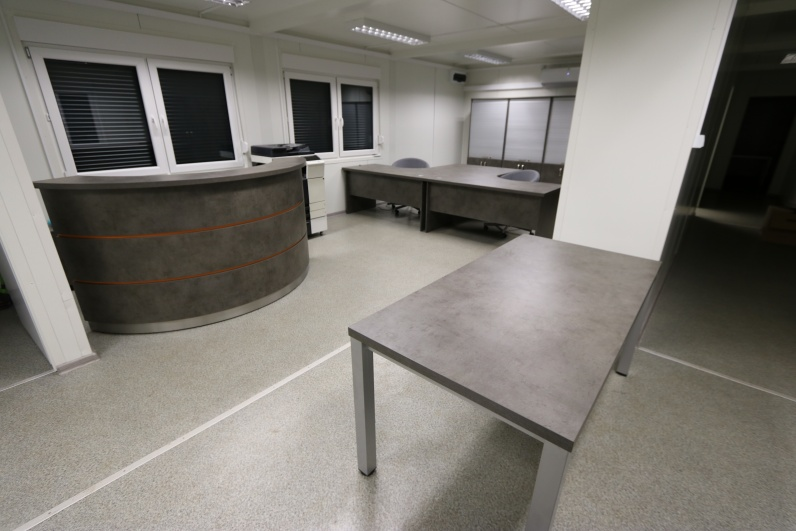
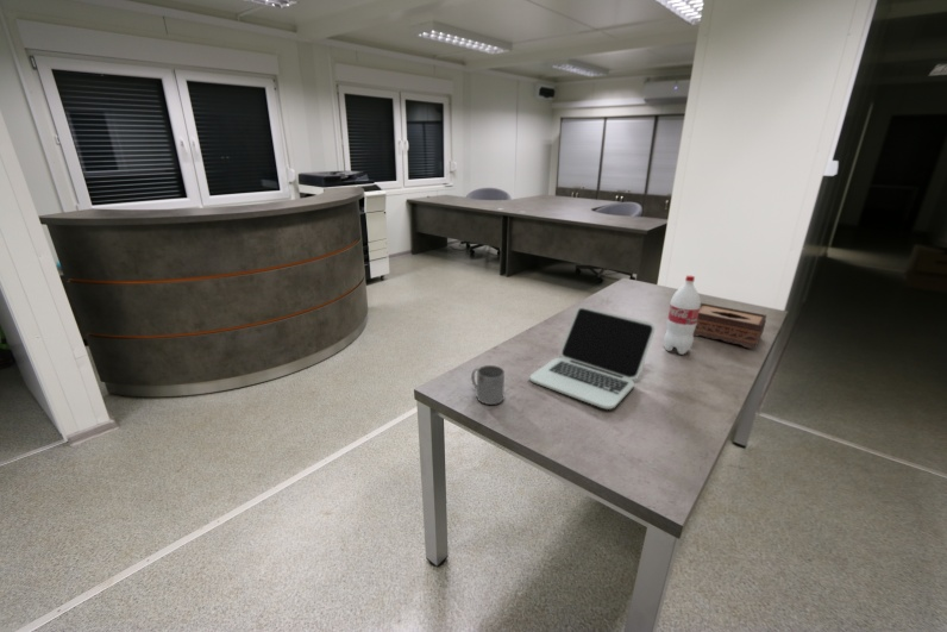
+ bottle (683, 314)
+ laptop (591, 351)
+ mug (485, 382)
+ tissue box (726, 324)
